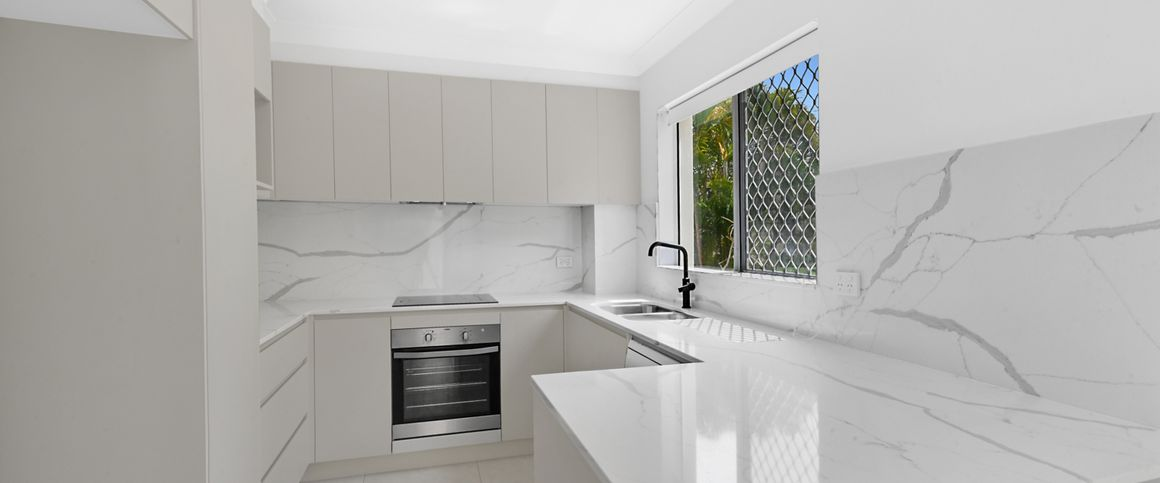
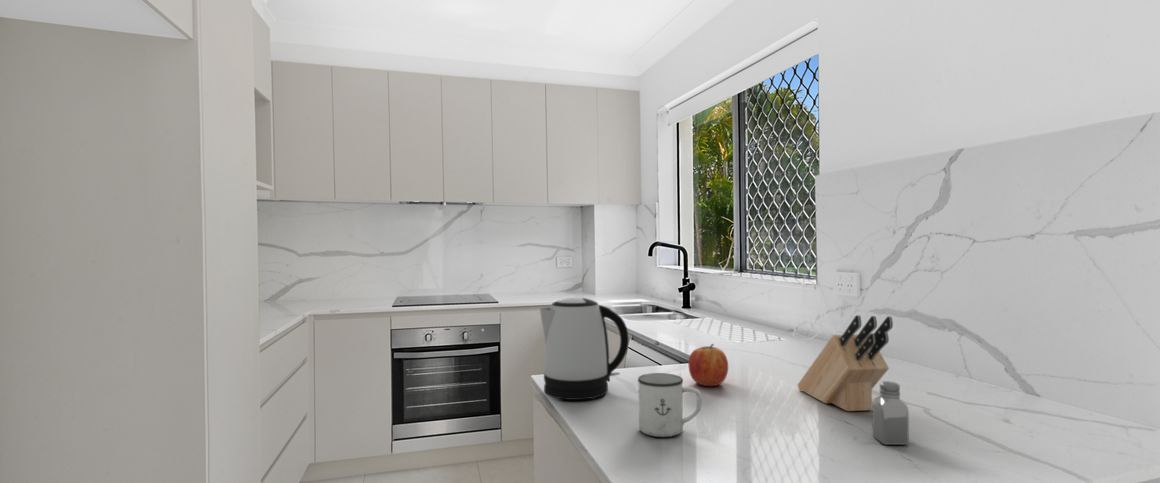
+ saltshaker (890, 411)
+ kettle (584, 344)
+ knife block (843, 356)
+ mug (670, 404)
+ apple (708, 363)
